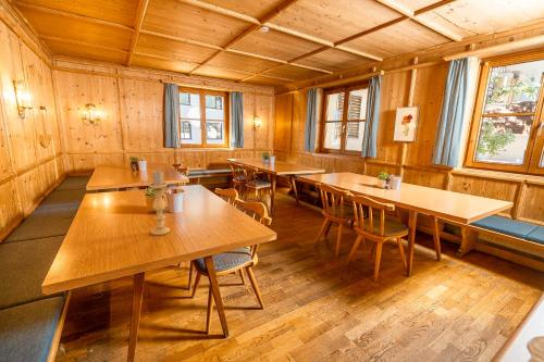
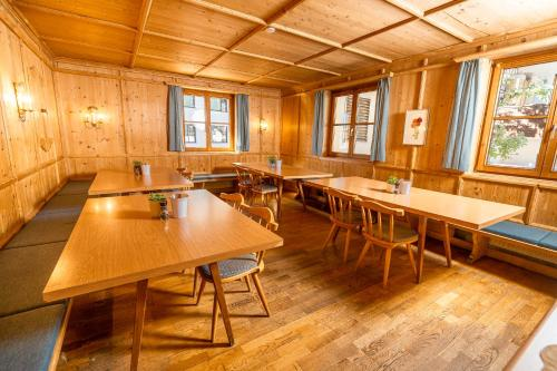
- candle holder (159, 201)
